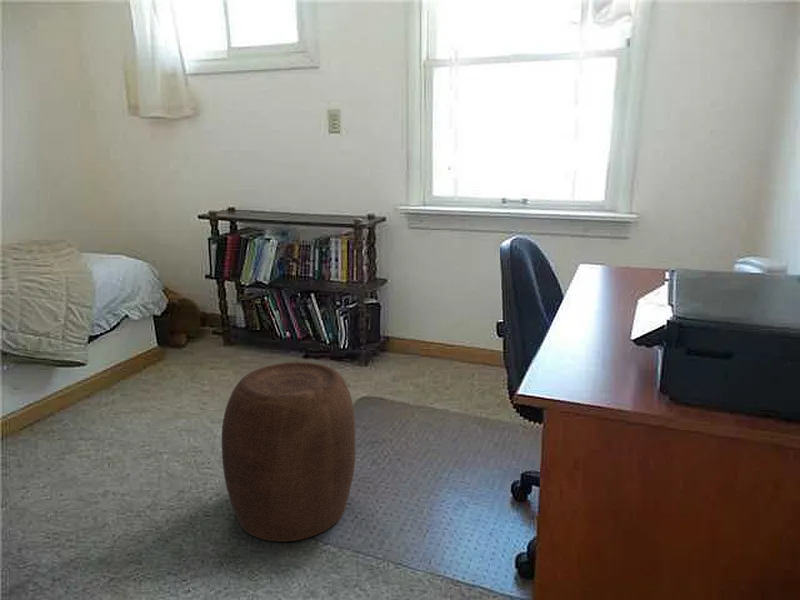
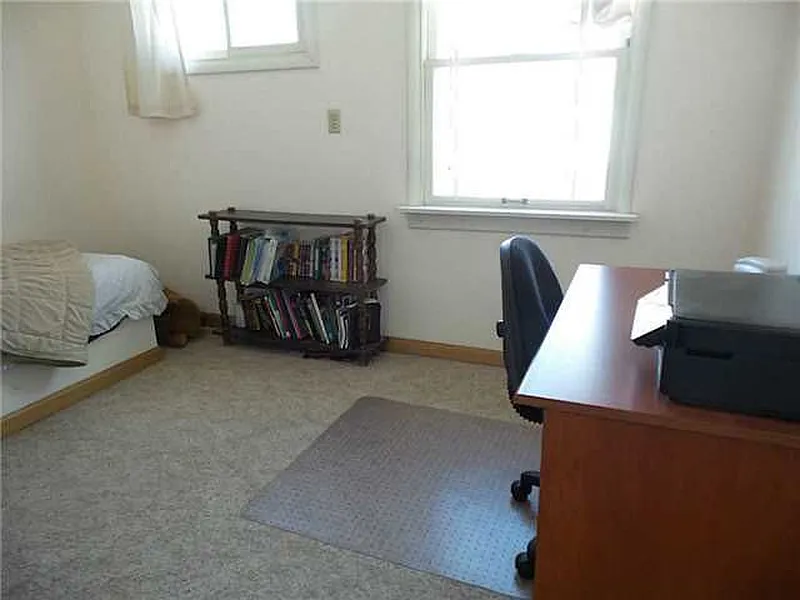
- stool (290, 444)
